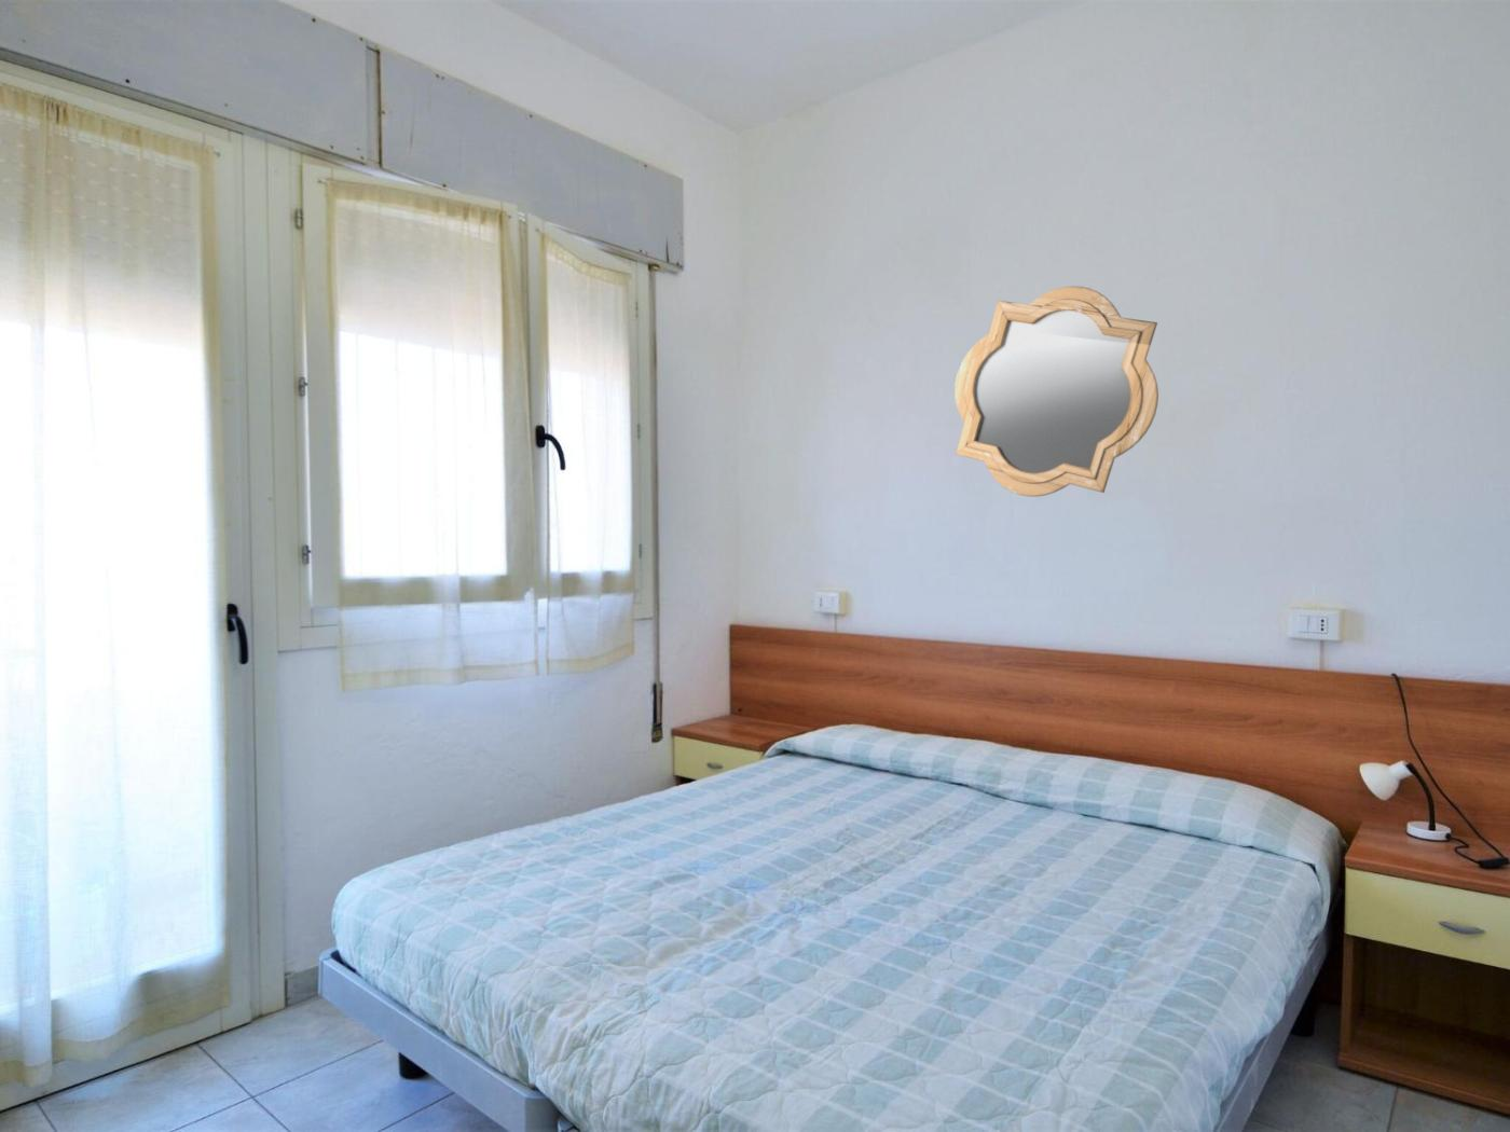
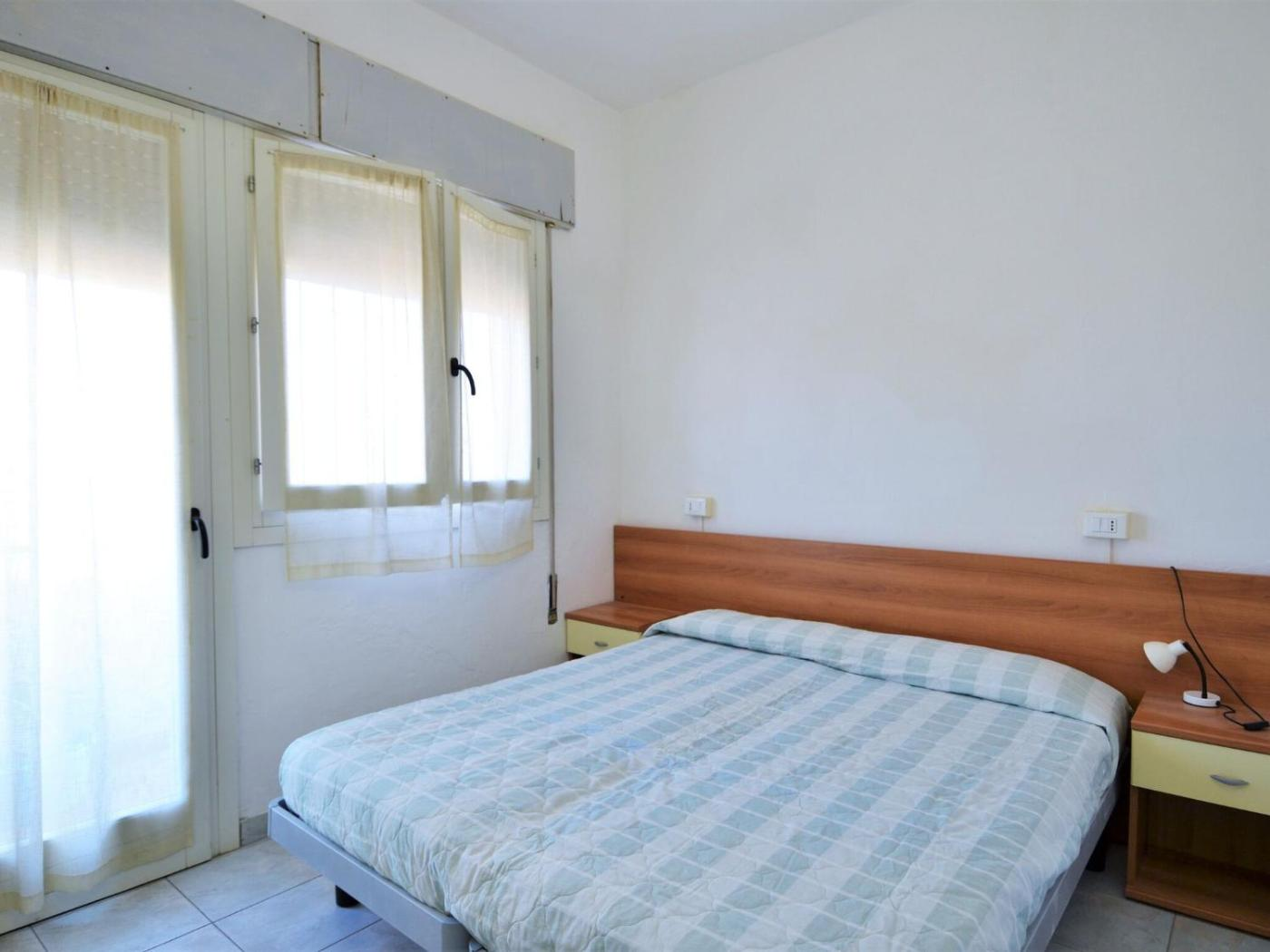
- mirror (1049, 392)
